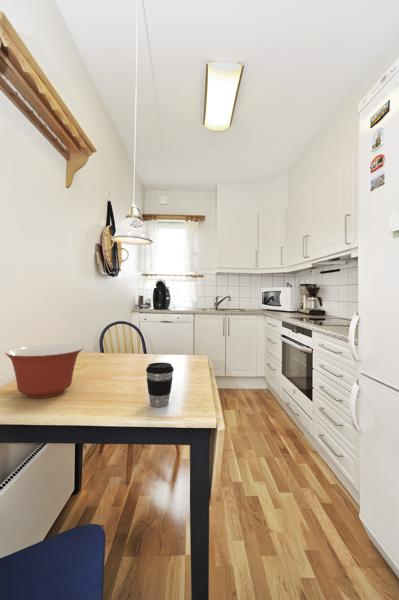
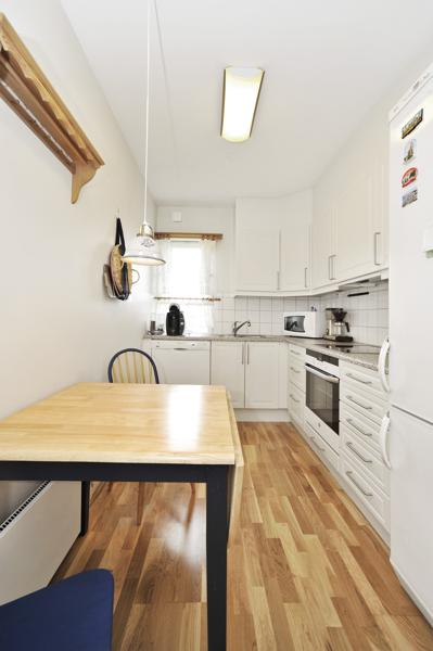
- coffee cup (159, 384)
- mixing bowl (45, 370)
